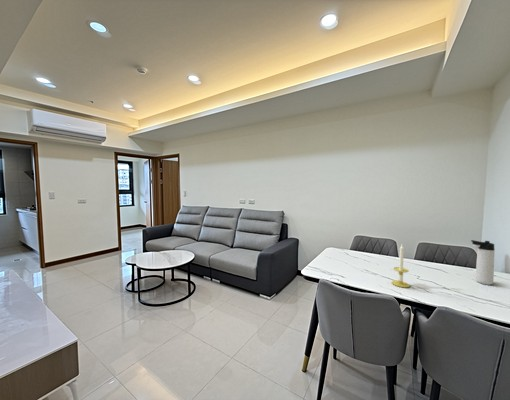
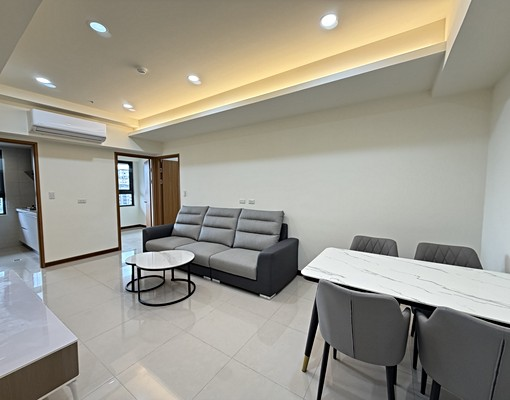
- candle (401, 264)
- thermos bottle (481, 261)
